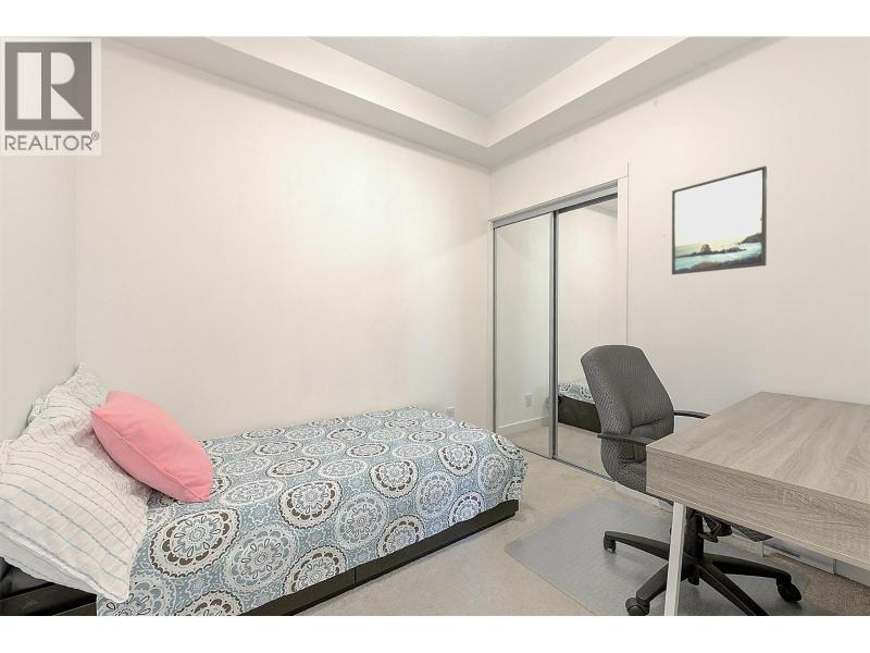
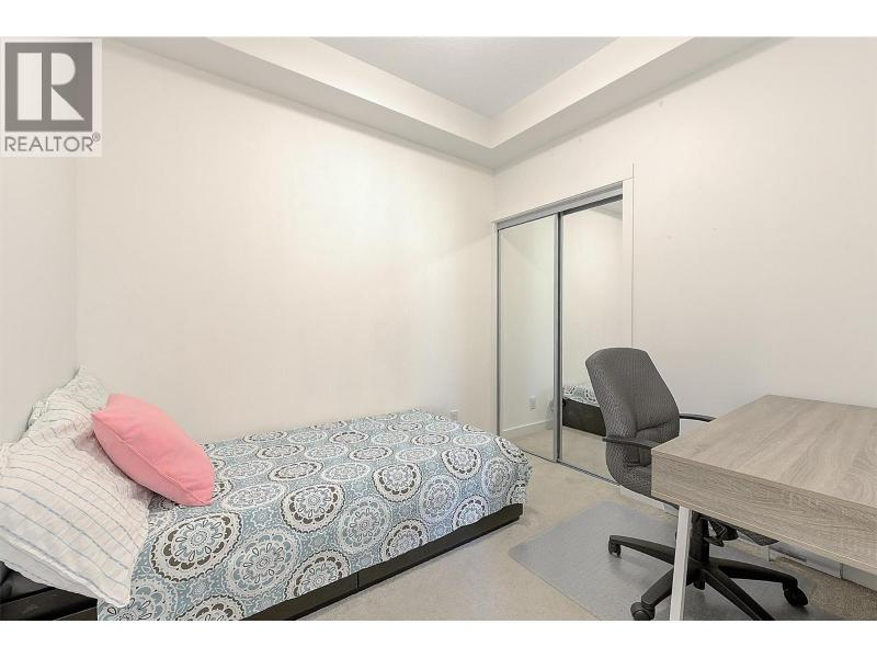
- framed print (714, 224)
